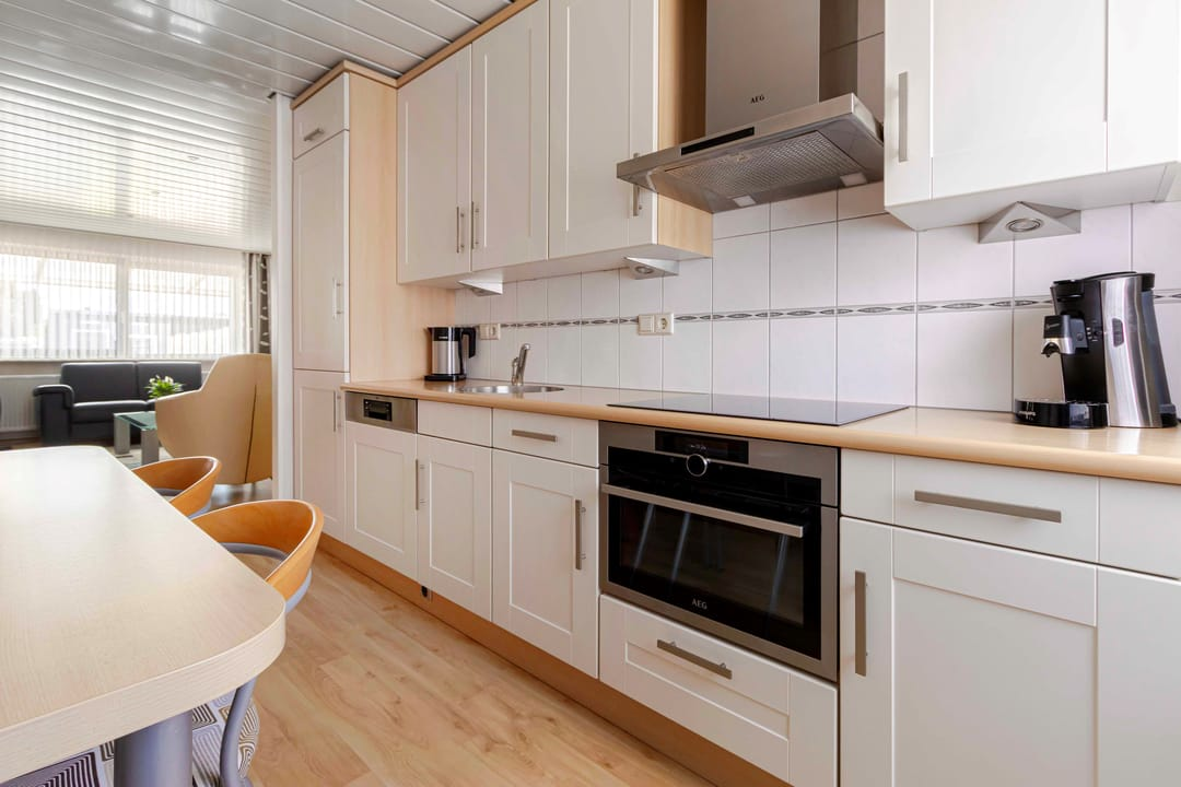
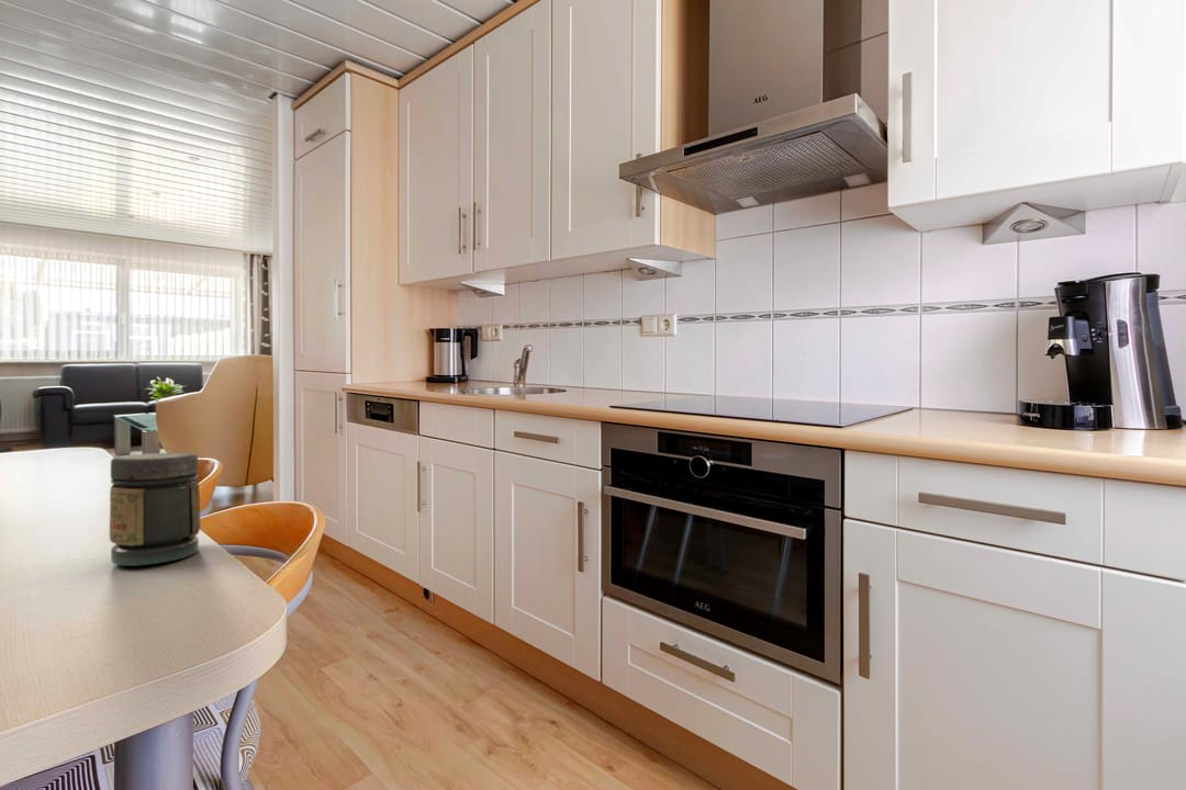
+ jar (156, 505)
